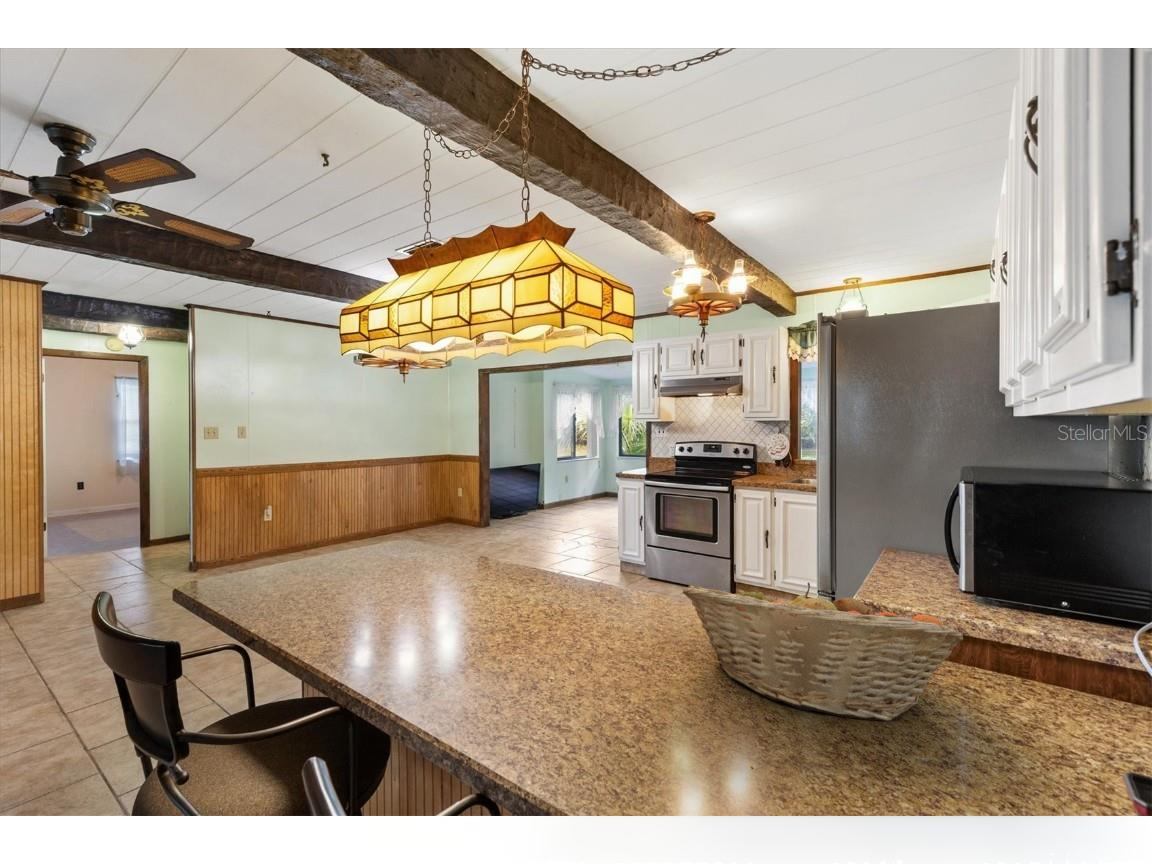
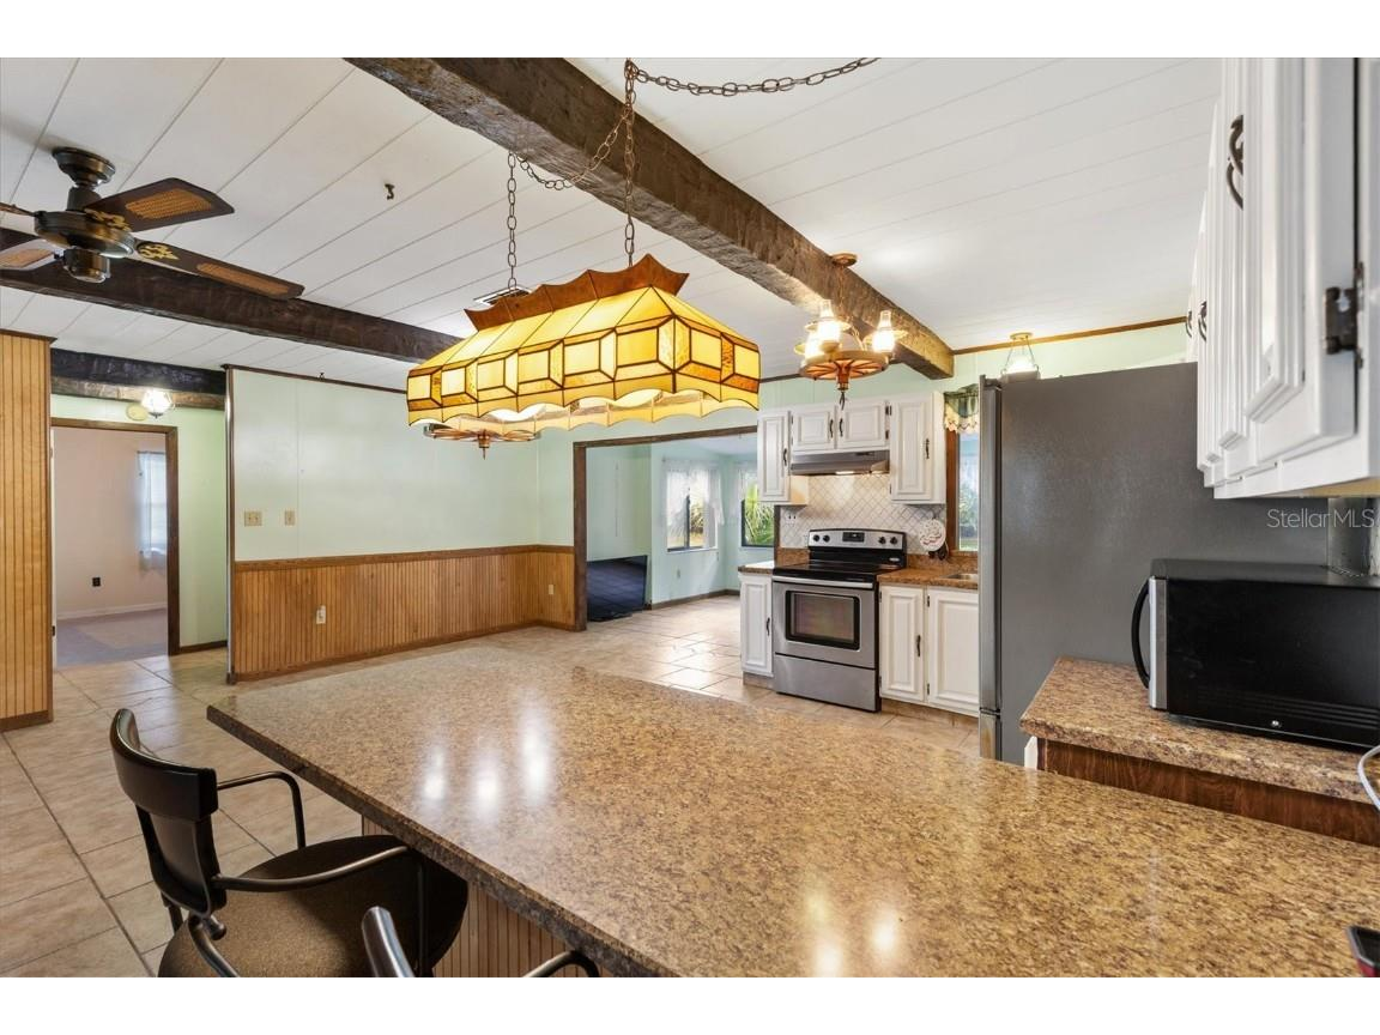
- fruit basket (807, 630)
